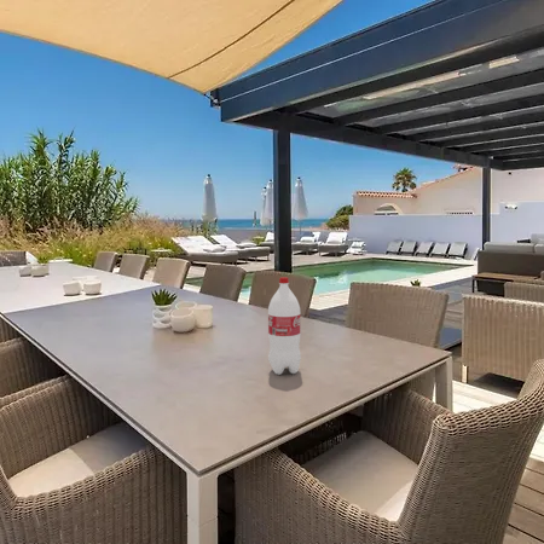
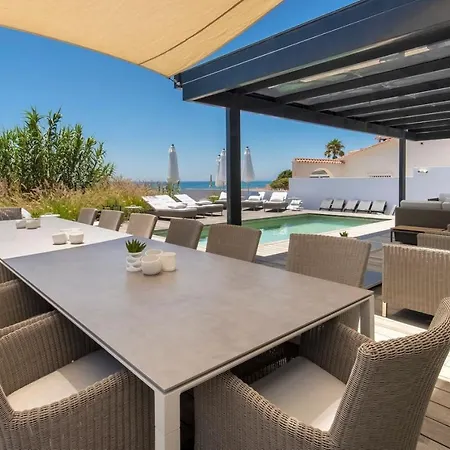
- bottle (284, 324)
